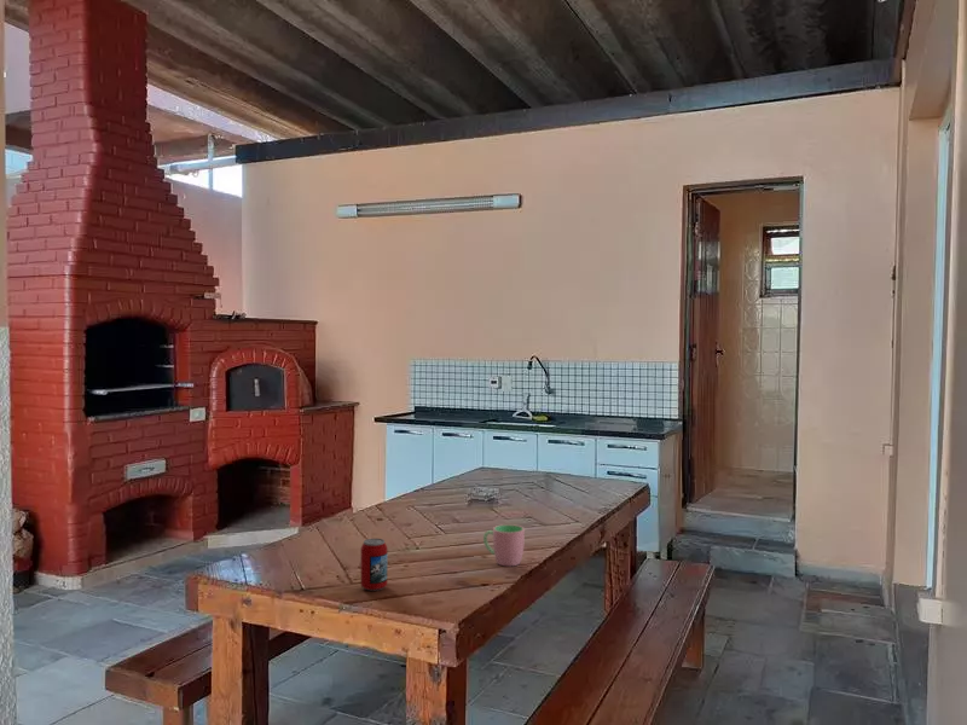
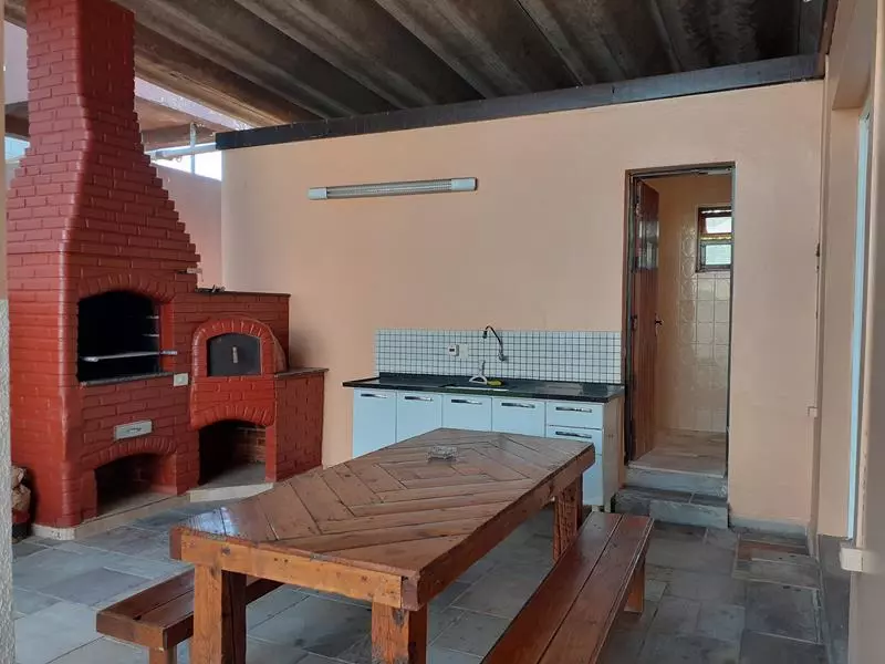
- beverage can (374, 564)
- cup (503, 545)
